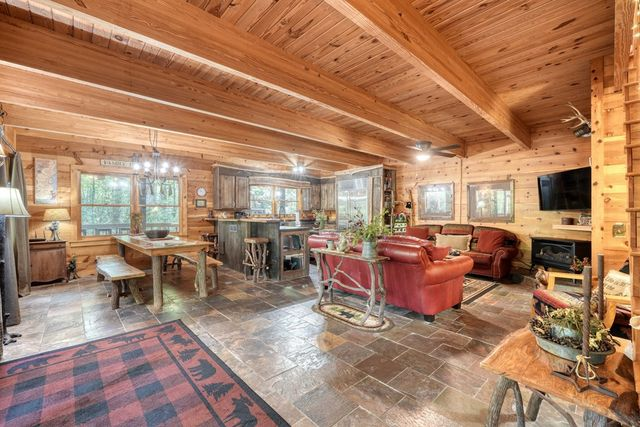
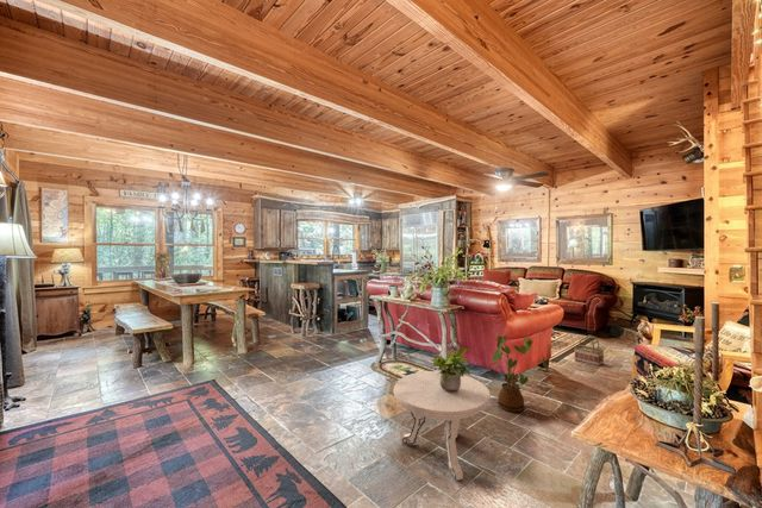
+ basket (588, 349)
+ side table (441, 419)
+ potted plant (451, 370)
+ house plant (514, 375)
